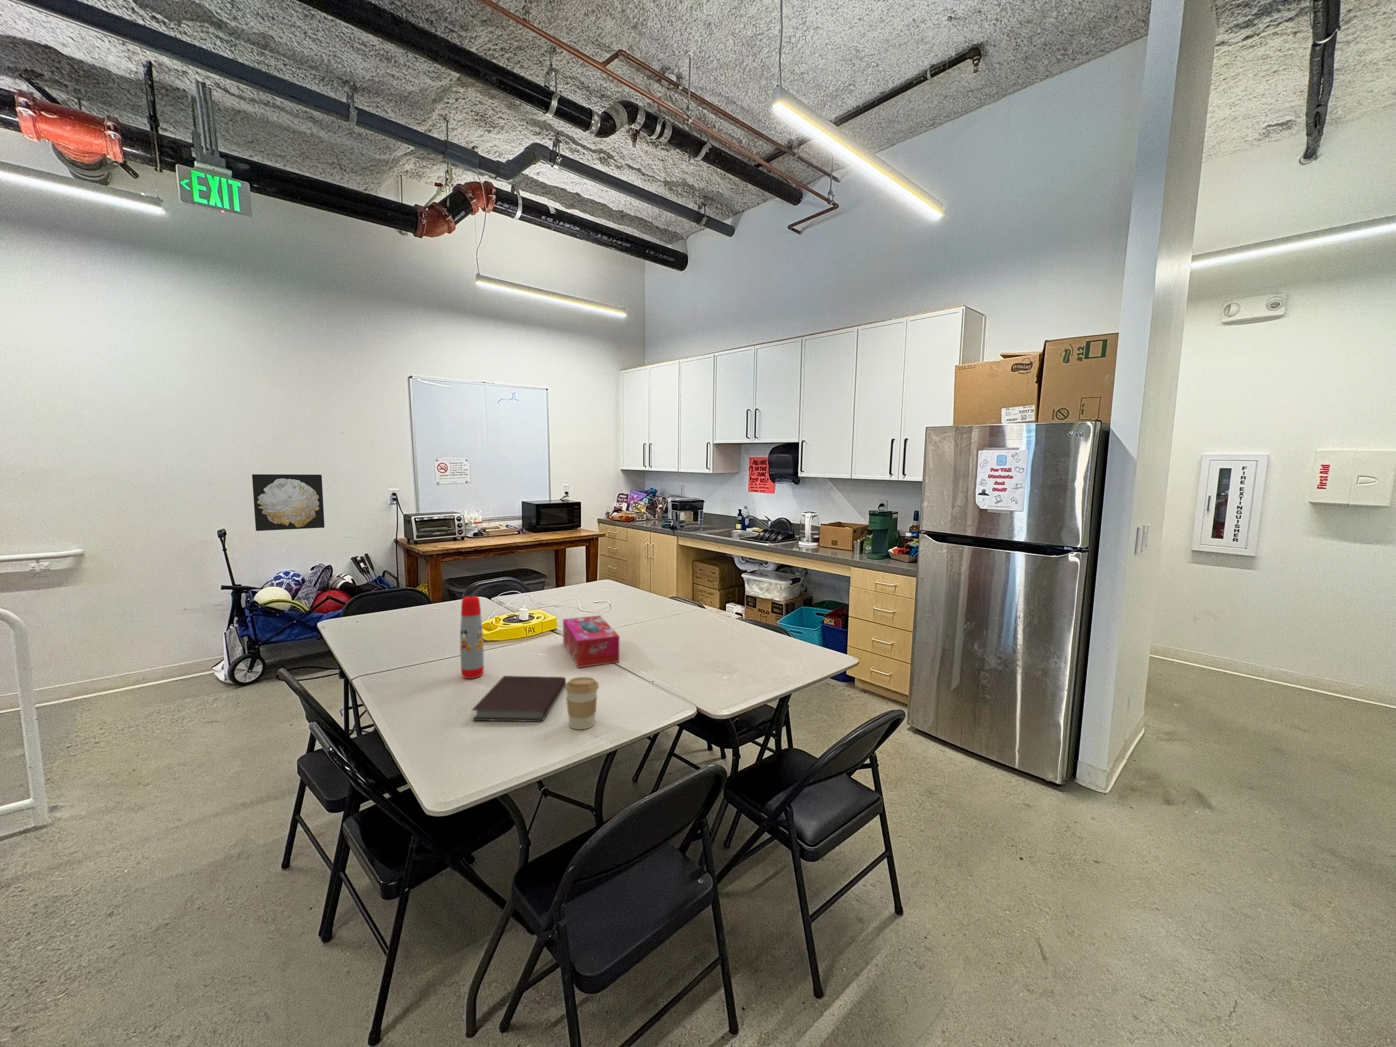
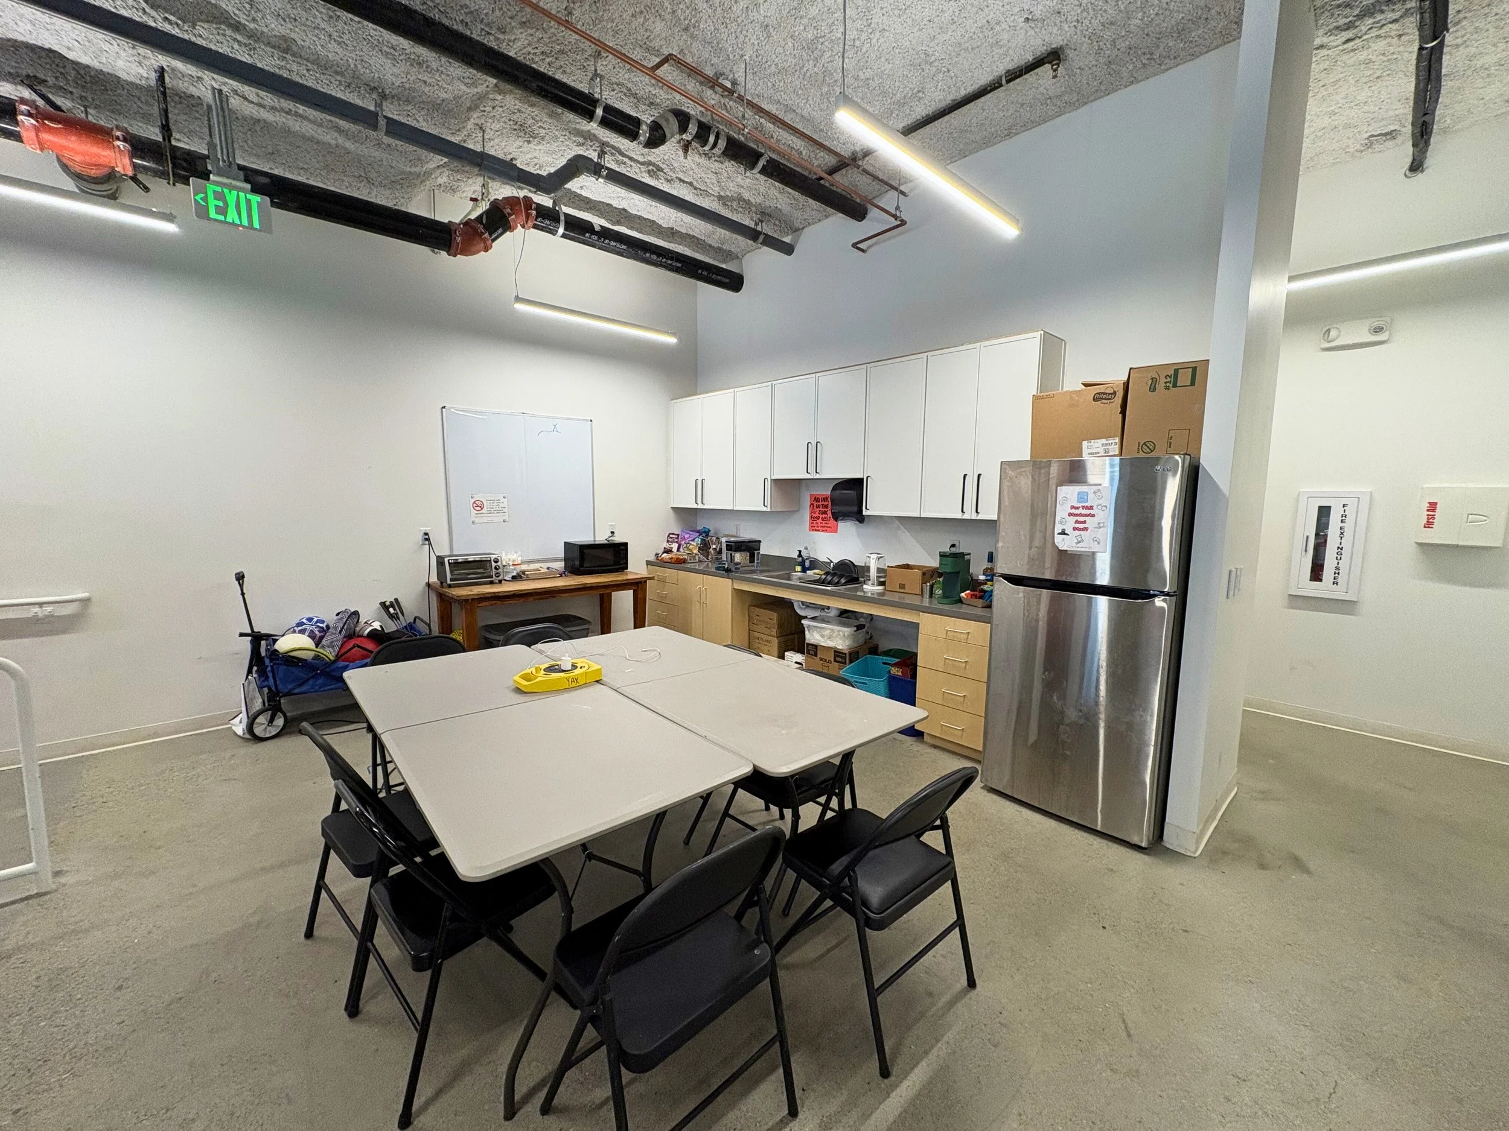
- coffee cup (581, 702)
- notebook (522, 697)
- tissue box (589, 639)
- wall art (289, 502)
- water bottle (472, 636)
